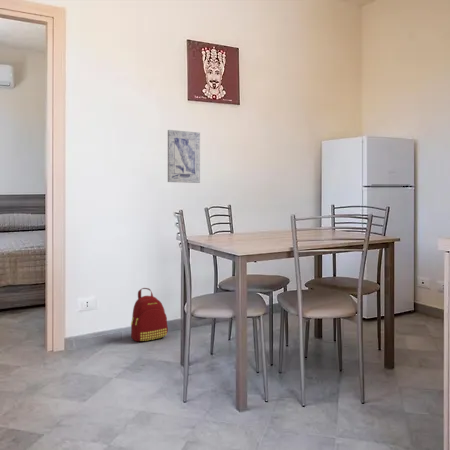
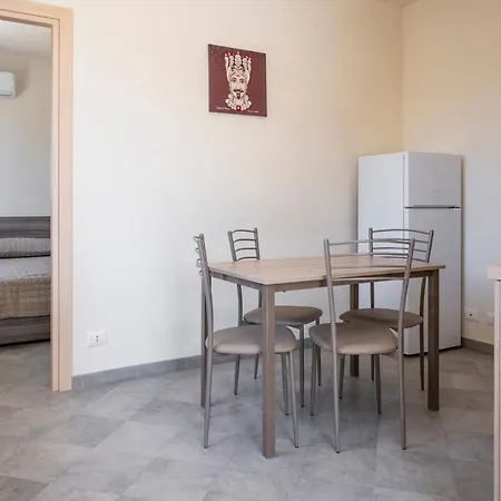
- backpack (148, 313)
- wall art (184, 156)
